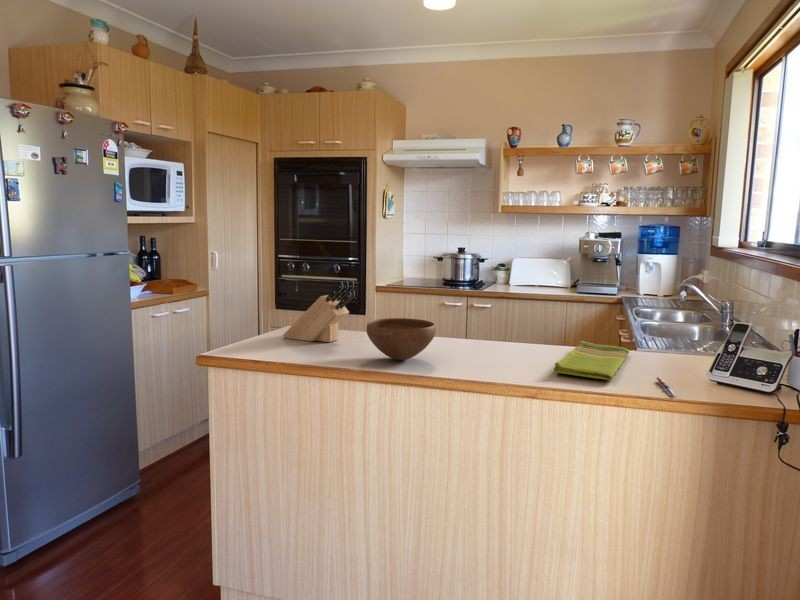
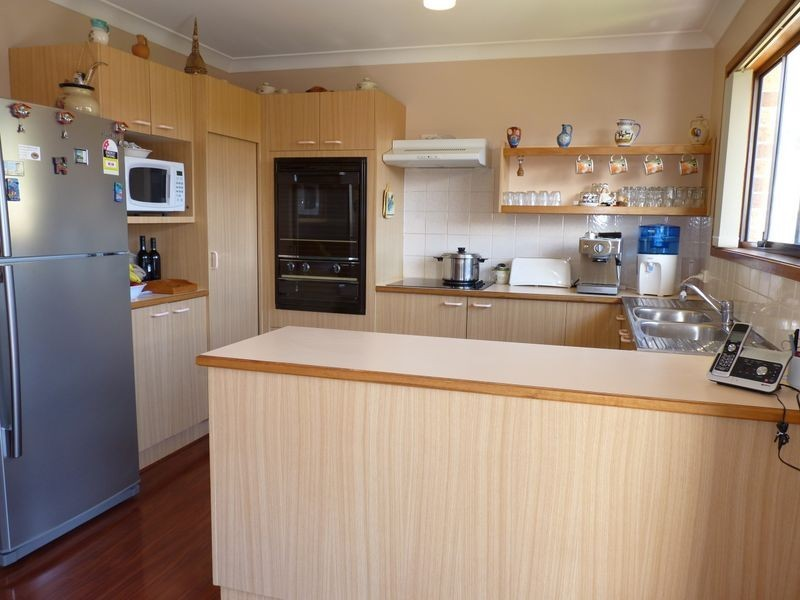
- knife block (320, 309)
- pen (665, 385)
- dish towel (593, 358)
- bowl (400, 341)
